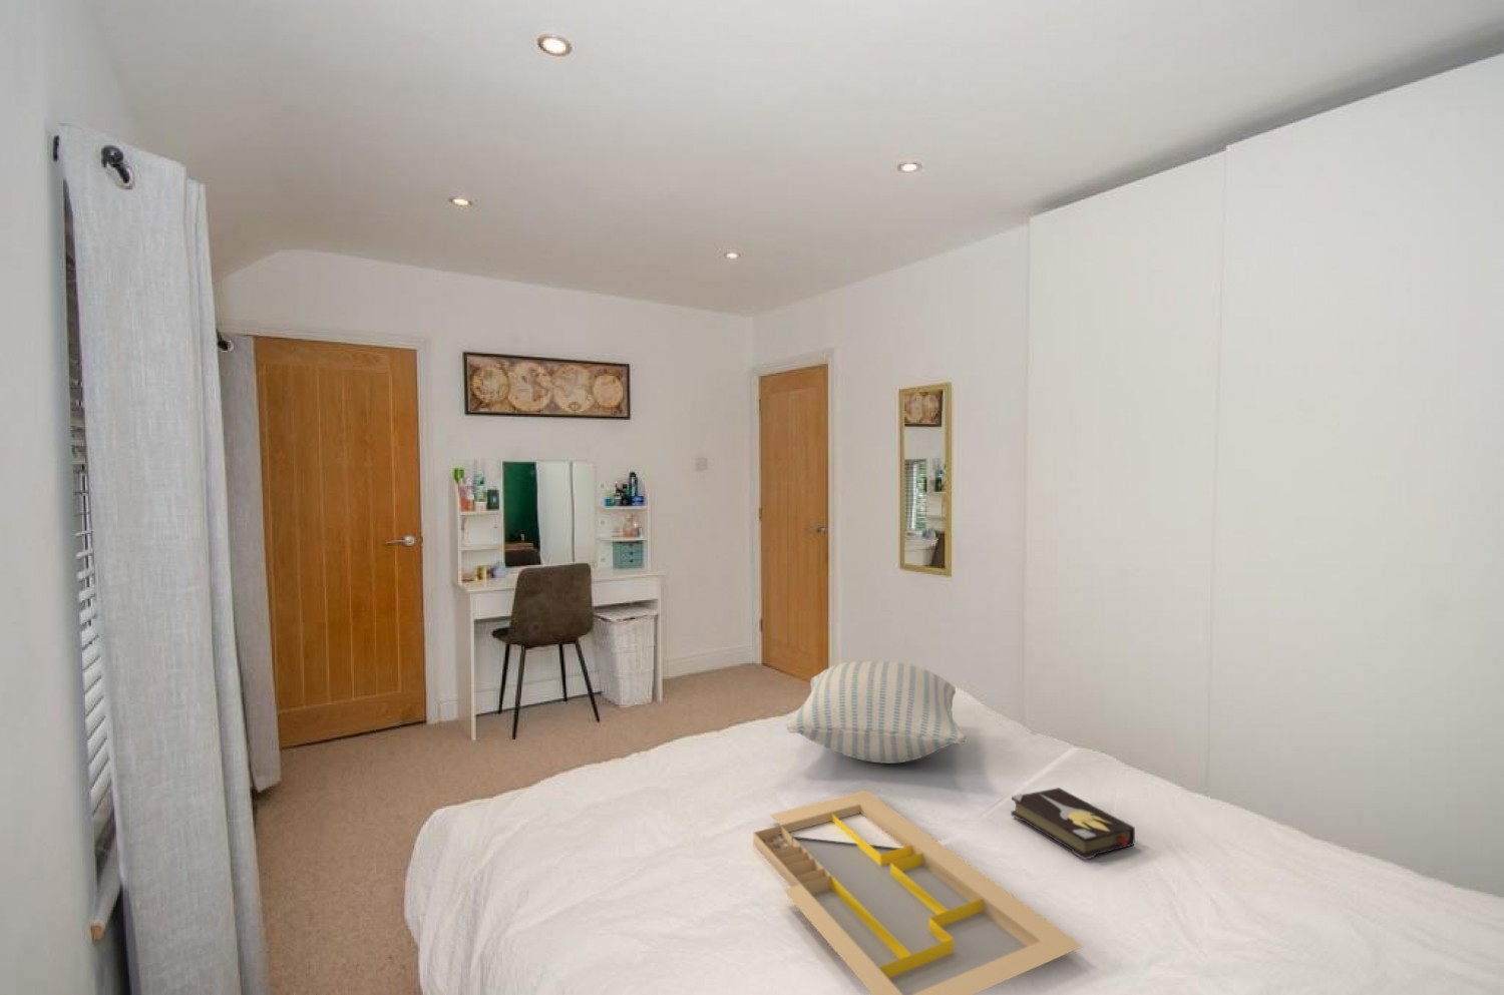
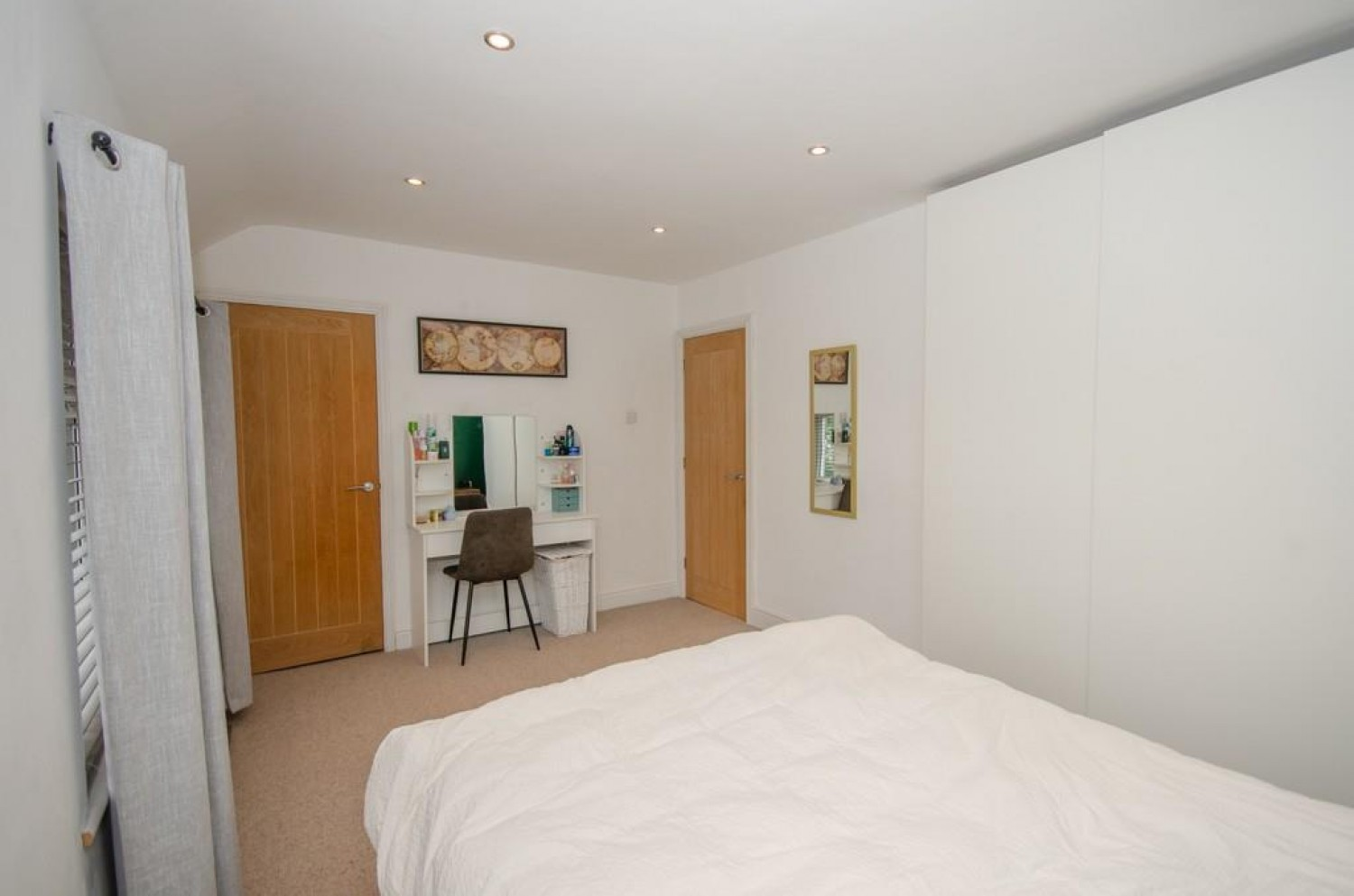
- hardback book (1070, 817)
- serving tray (879, 883)
- pillow (878, 706)
